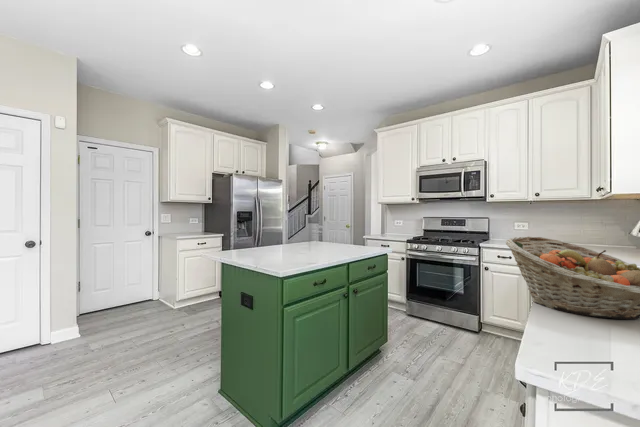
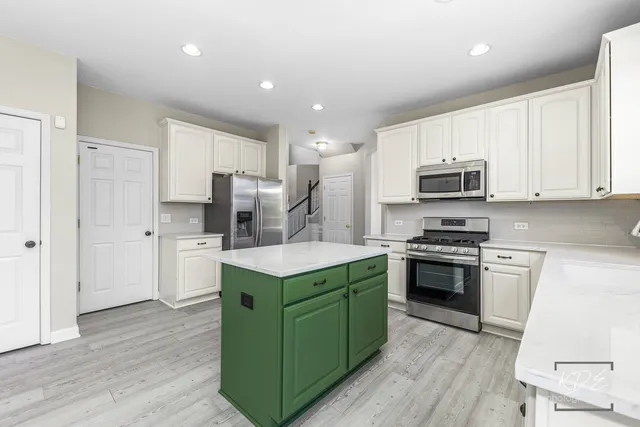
- fruit basket (577, 271)
